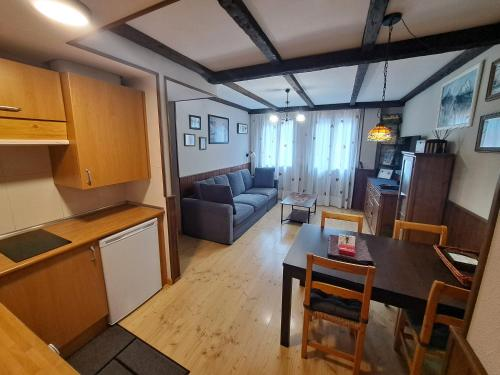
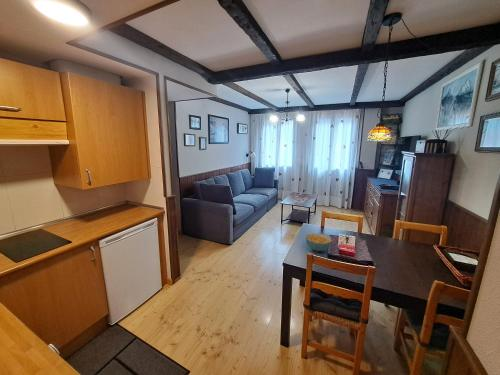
+ cereal bowl (317, 243)
